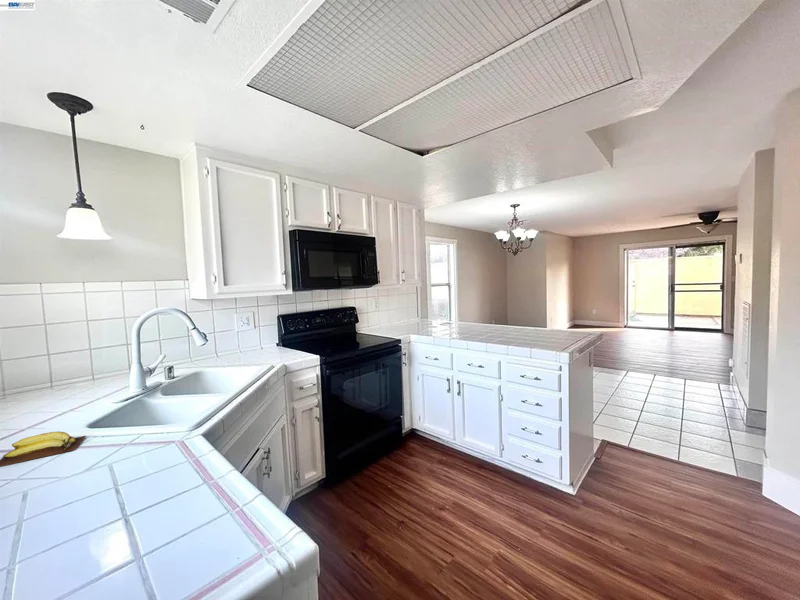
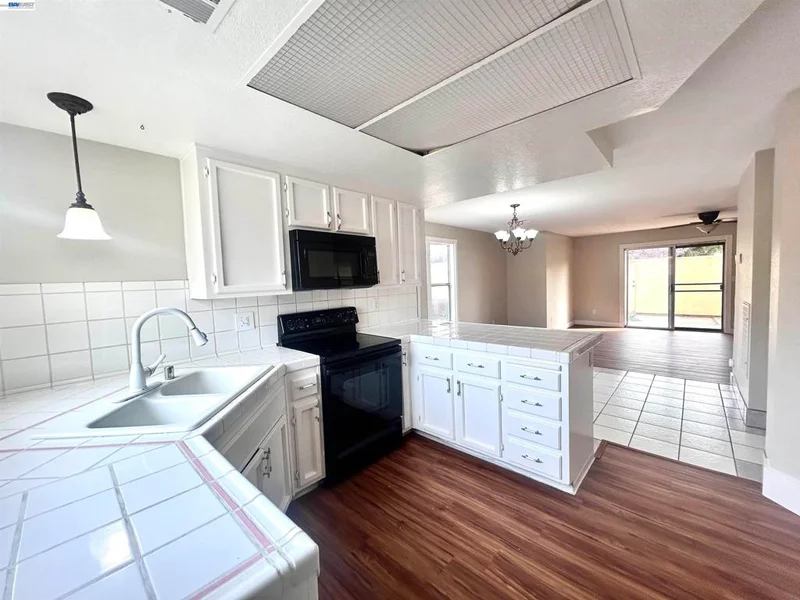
- banana (41, 443)
